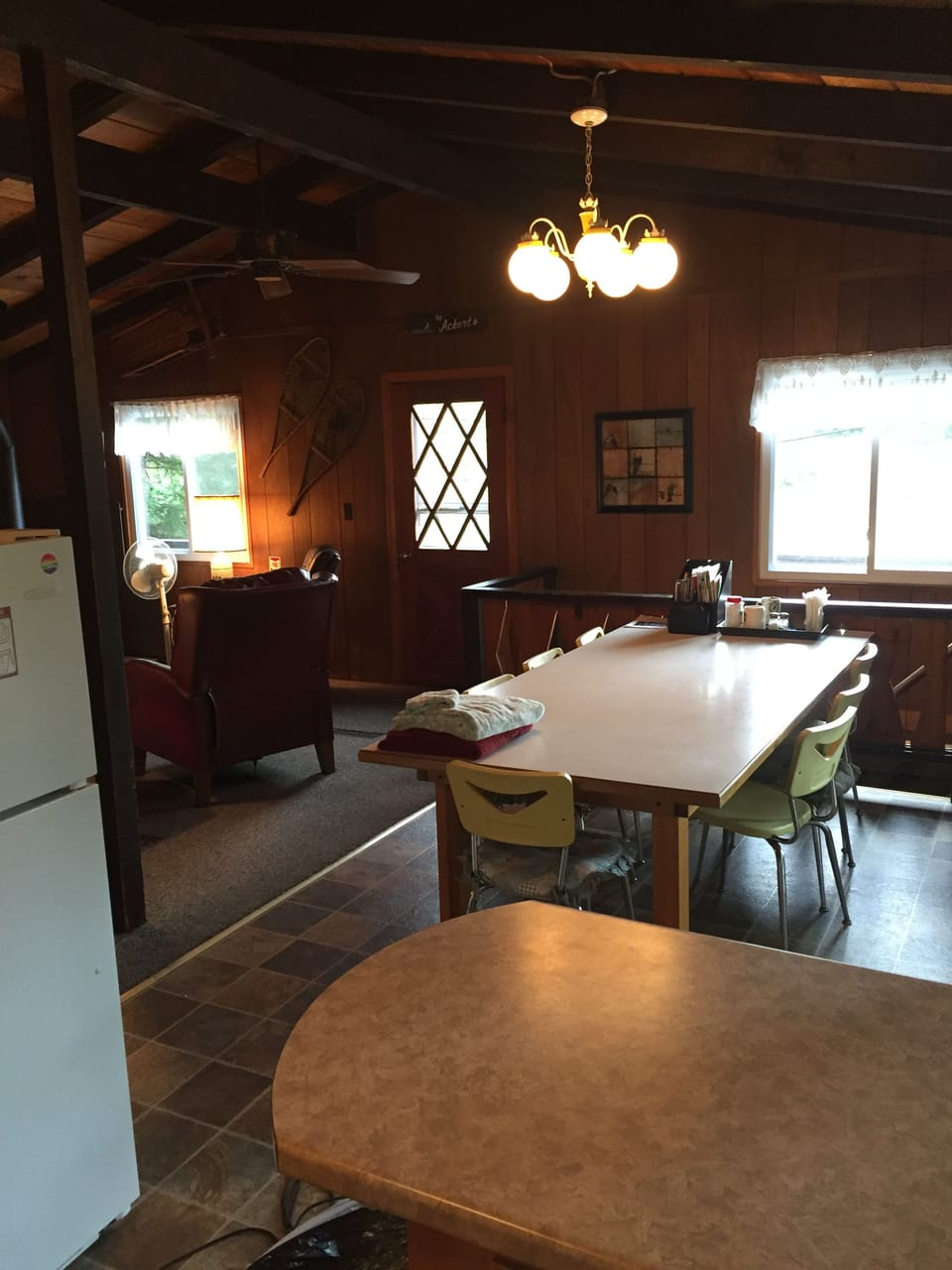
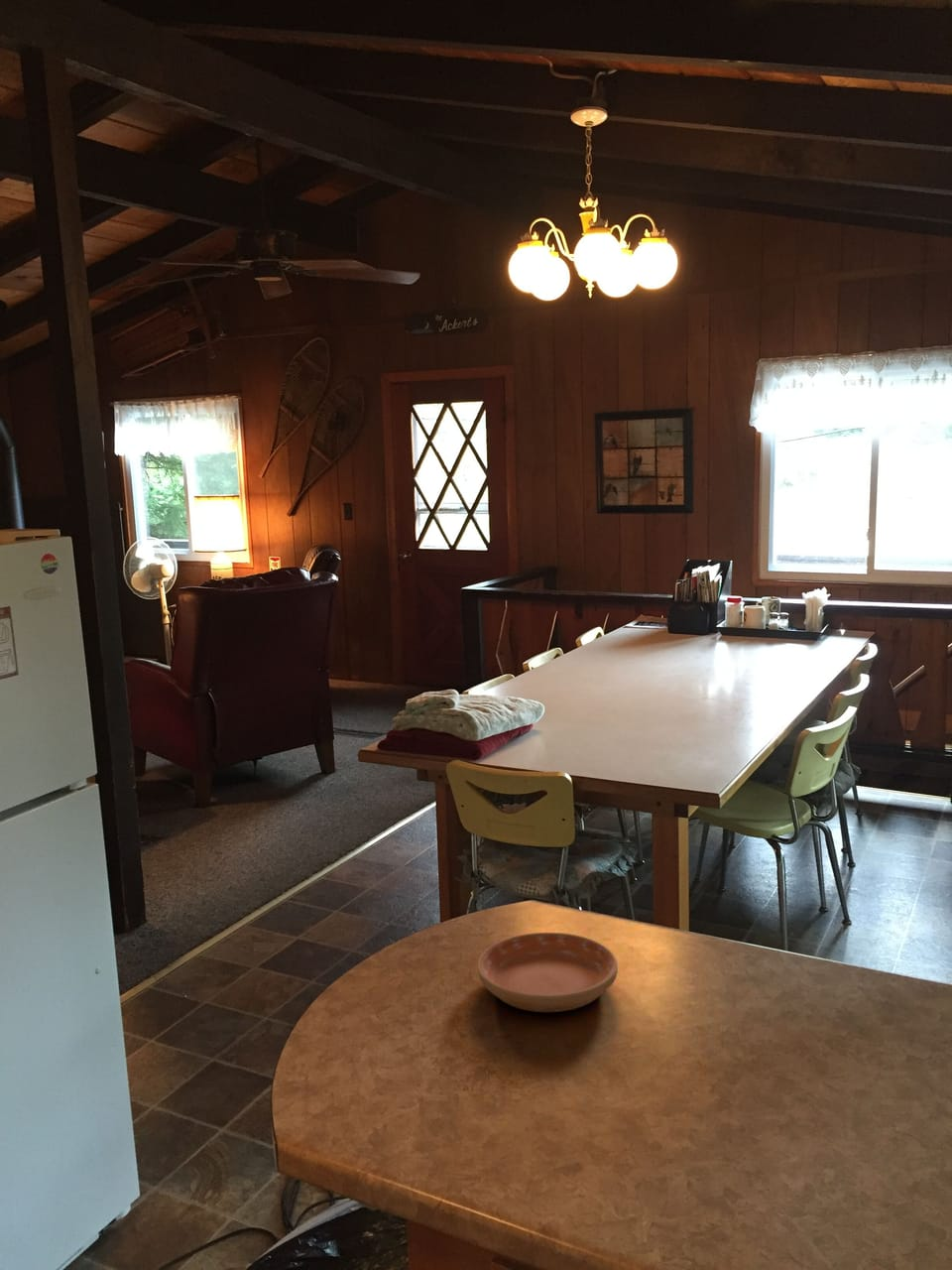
+ saucer (547, 973)
